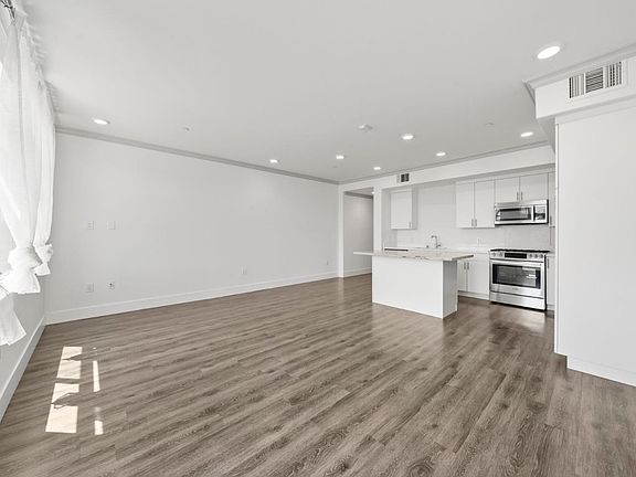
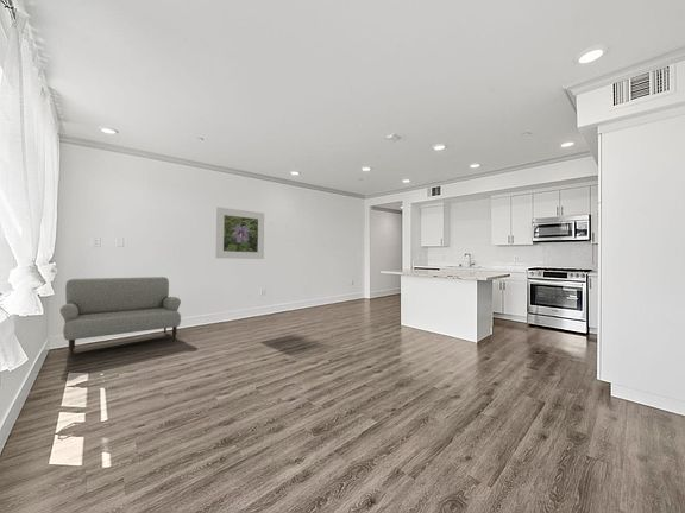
+ sofa (125, 311)
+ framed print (241, 234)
